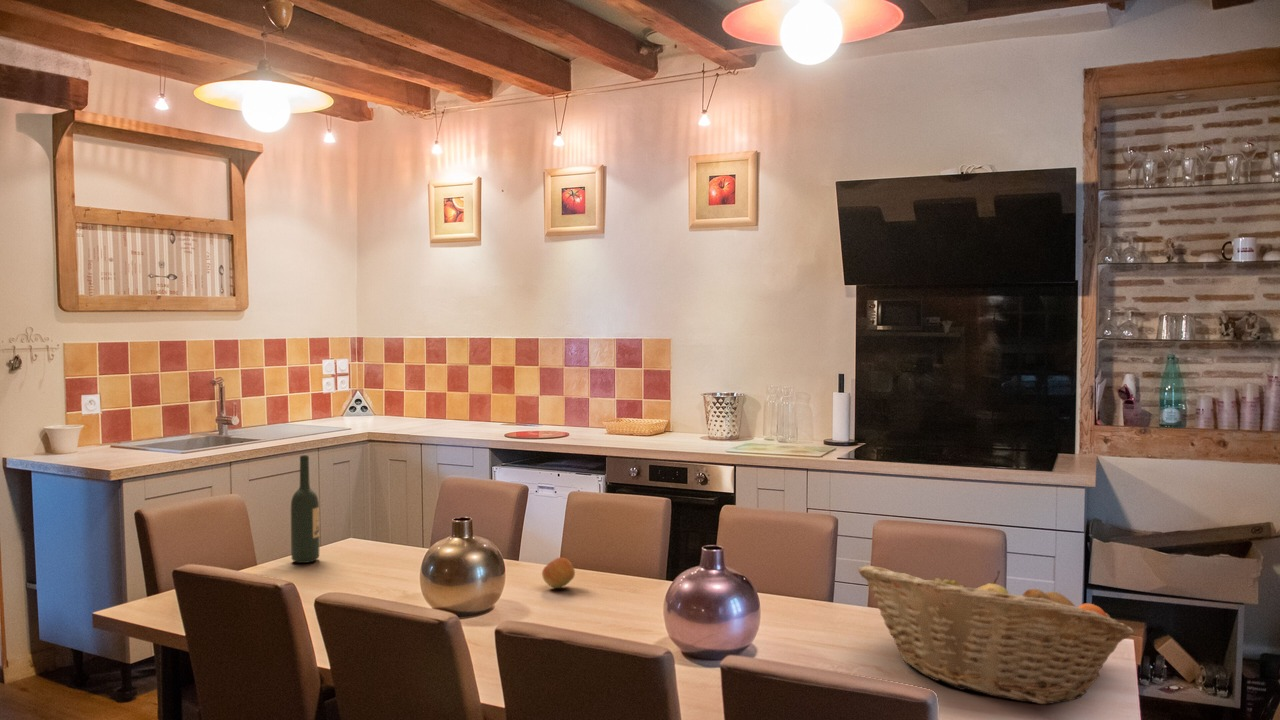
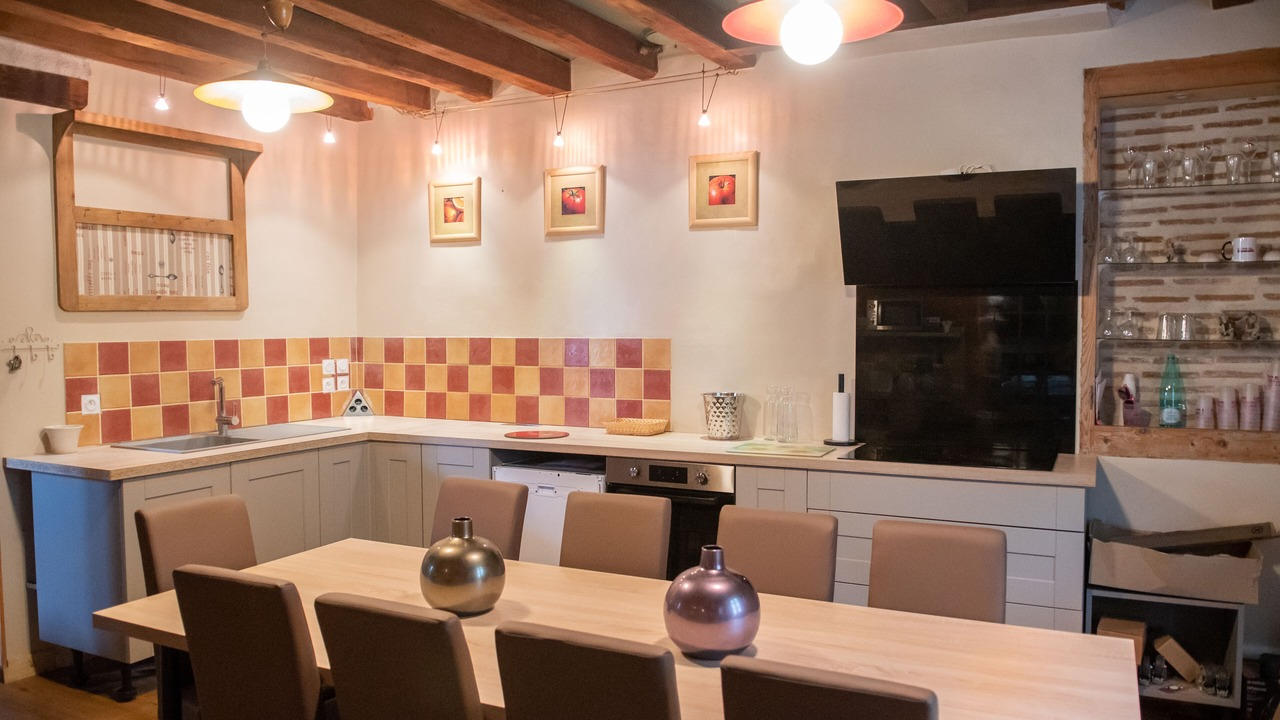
- wine bottle (304, 508)
- fruit basket (986, 618)
- fruit (558, 572)
